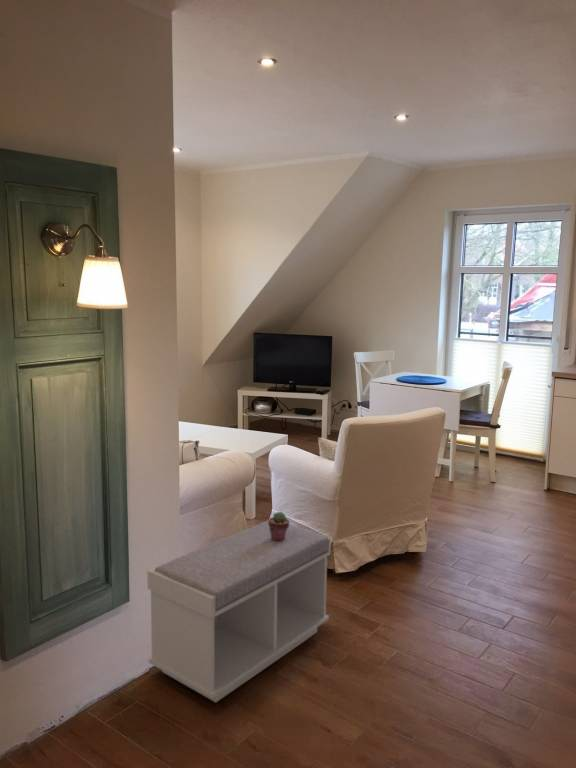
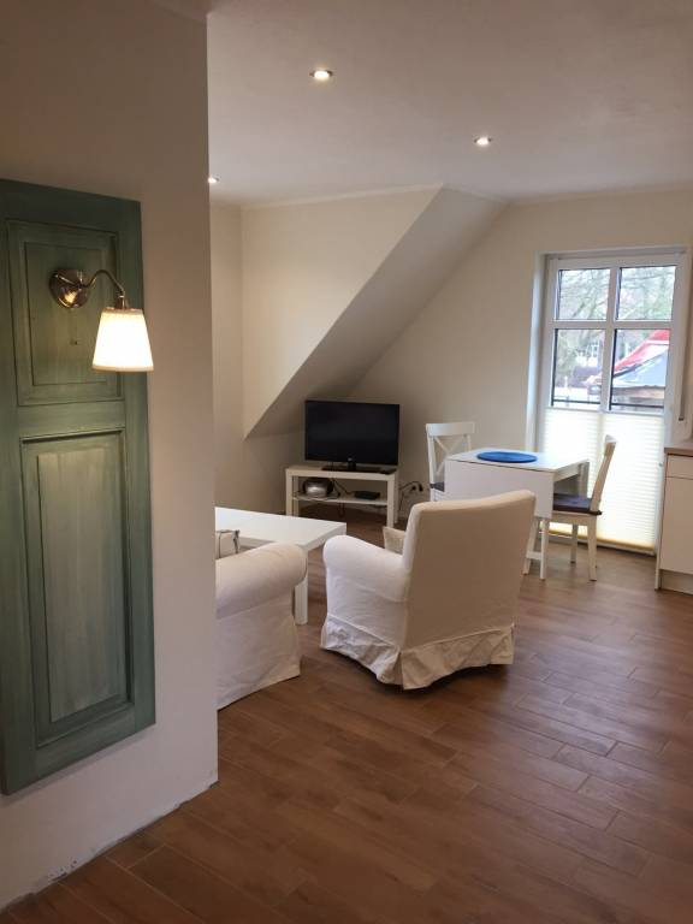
- bench (246, 599)
- potted succulent (278, 525)
